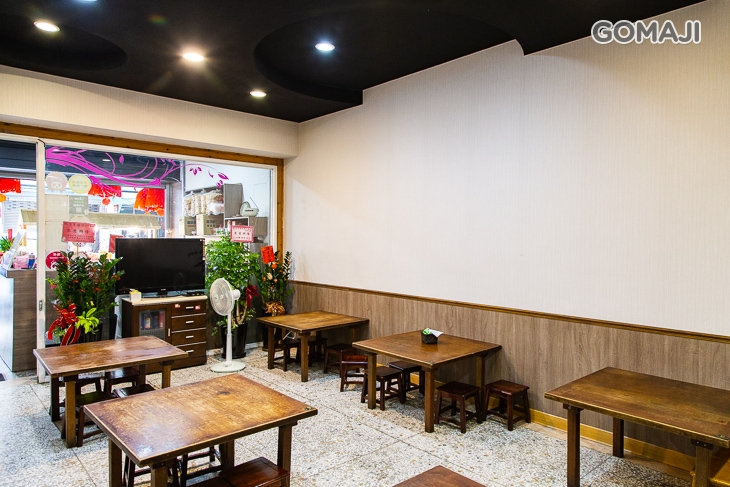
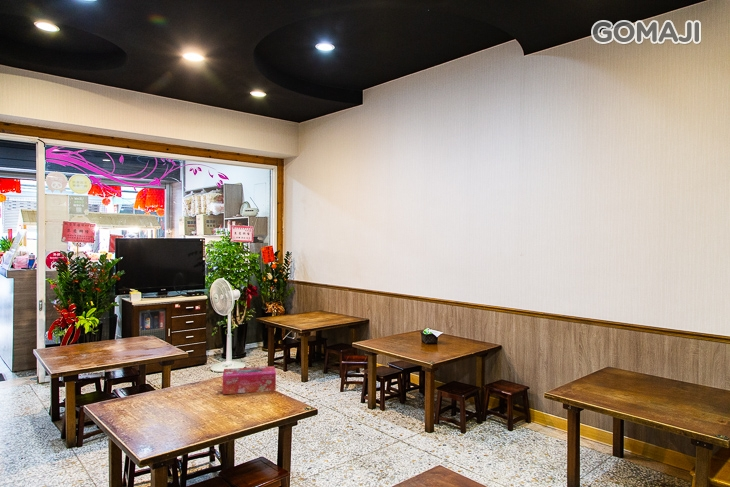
+ tissue box (249, 379)
